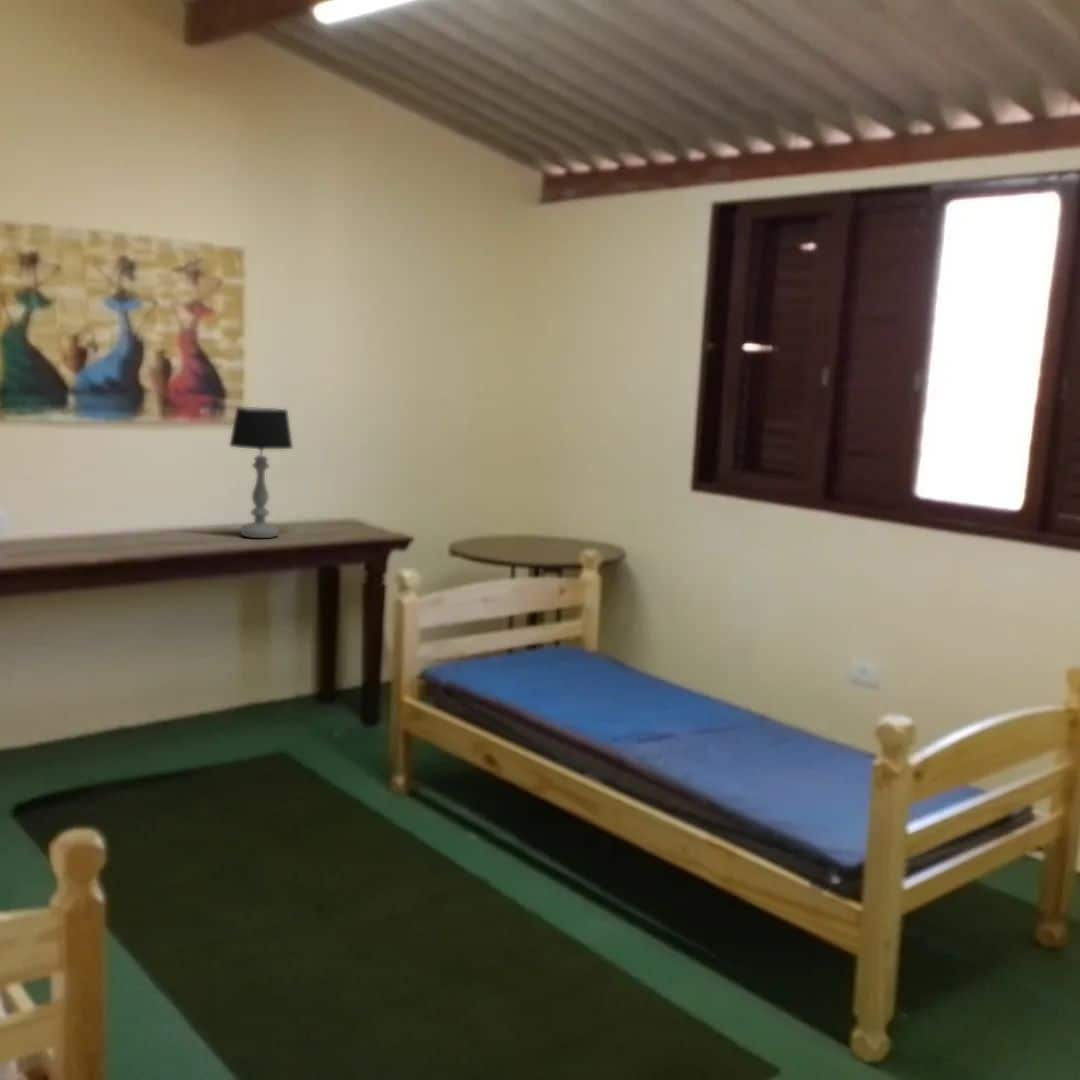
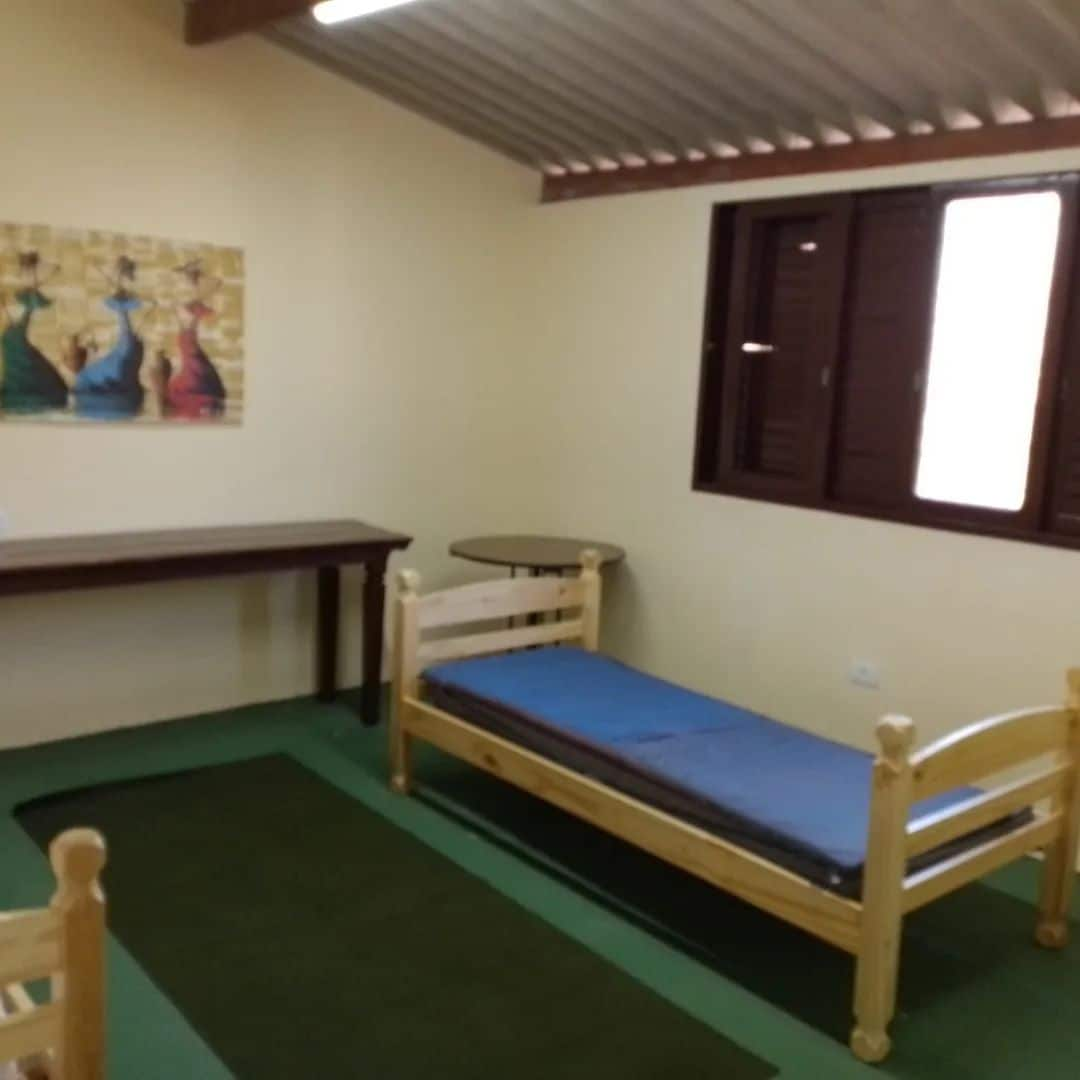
- table lamp (260, 473)
